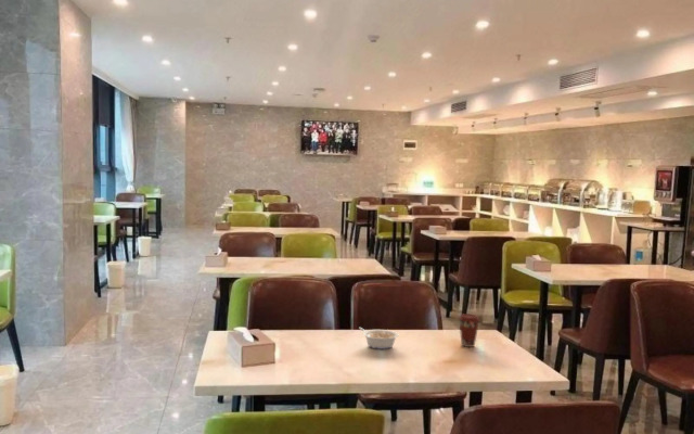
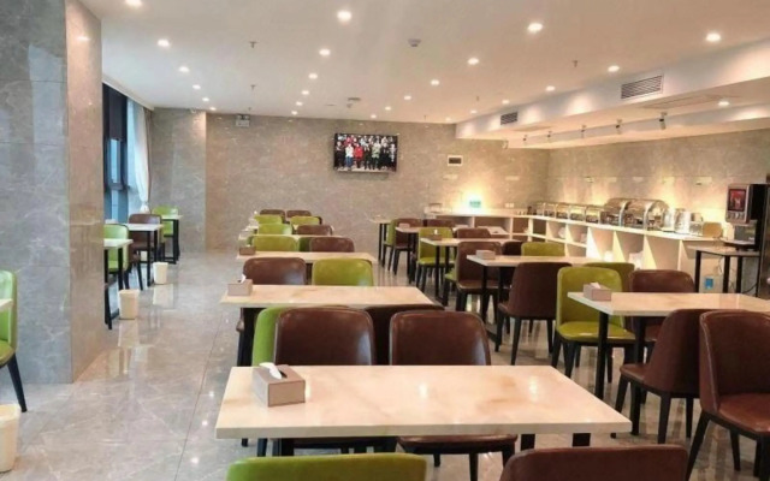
- legume (378, 339)
- coffee cup (468, 330)
